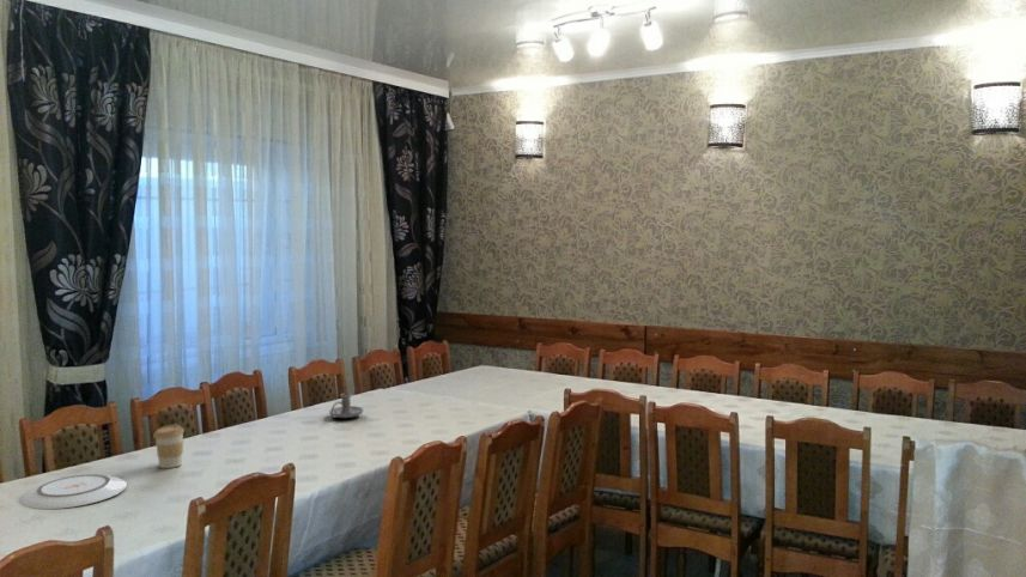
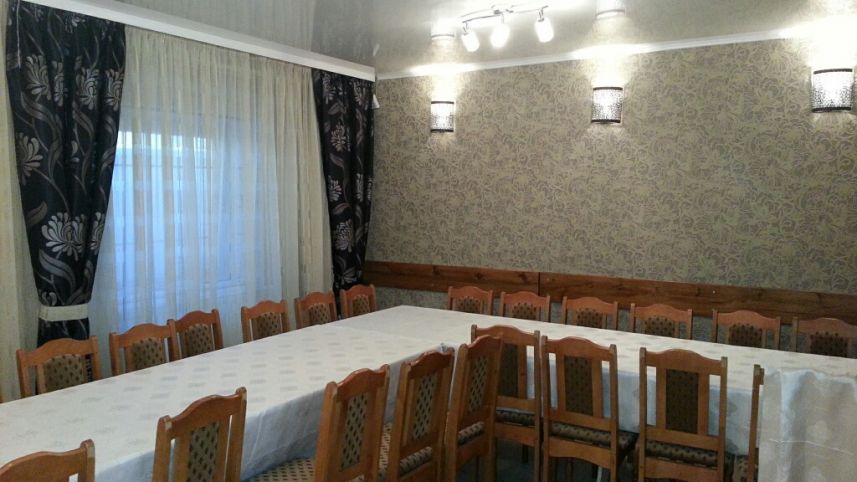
- candle holder (344, 406)
- plate (74, 488)
- coffee cup (169, 445)
